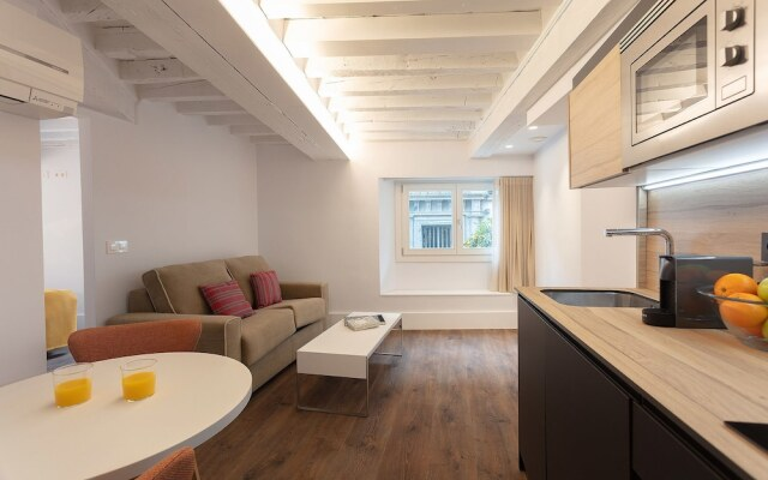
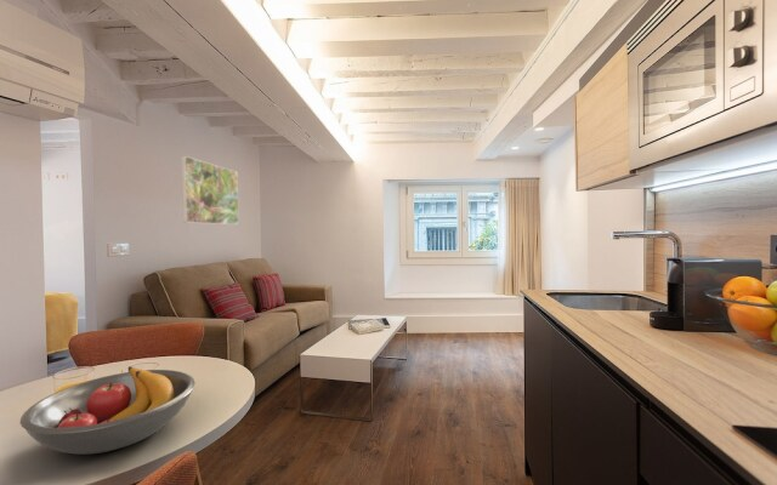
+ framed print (212, 194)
+ fruit bowl (117, 409)
